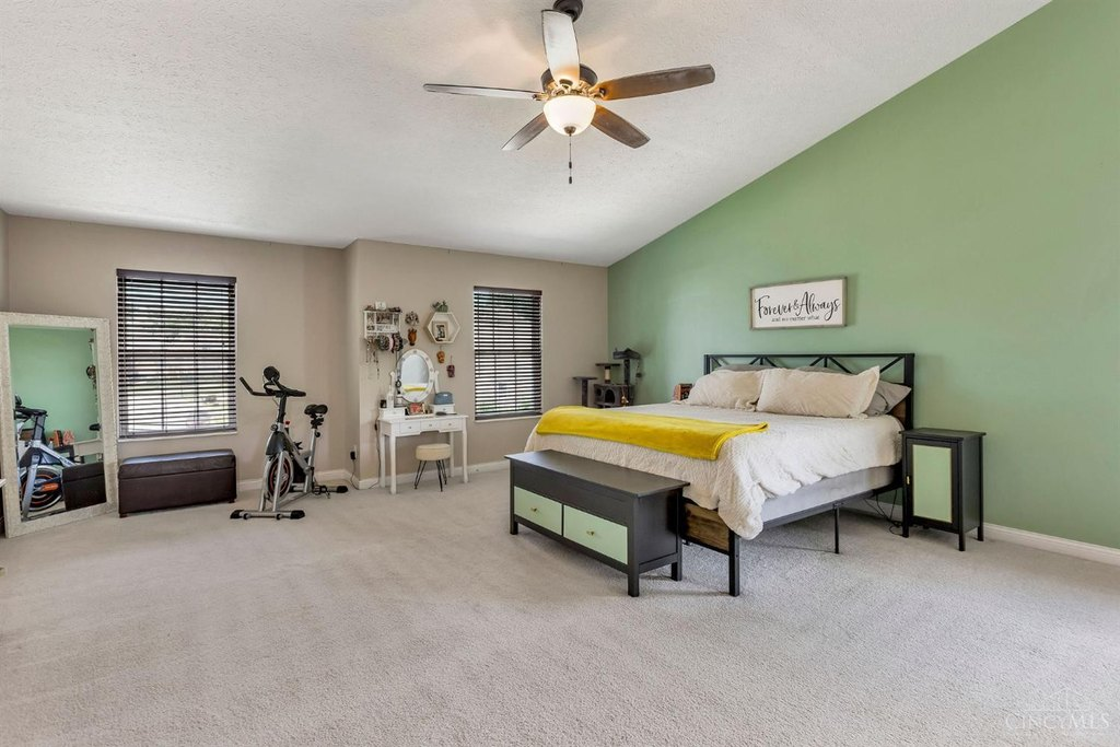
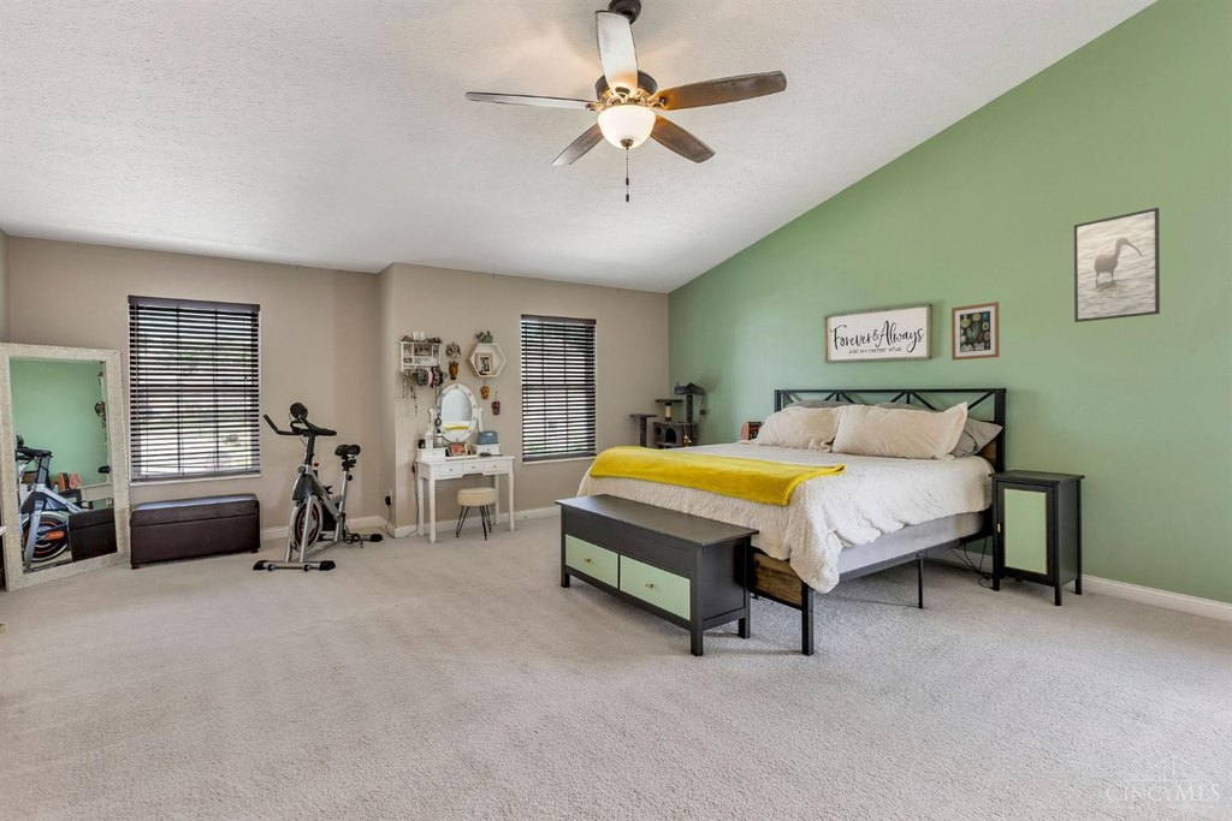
+ wall art (975, 332)
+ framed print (1114, 267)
